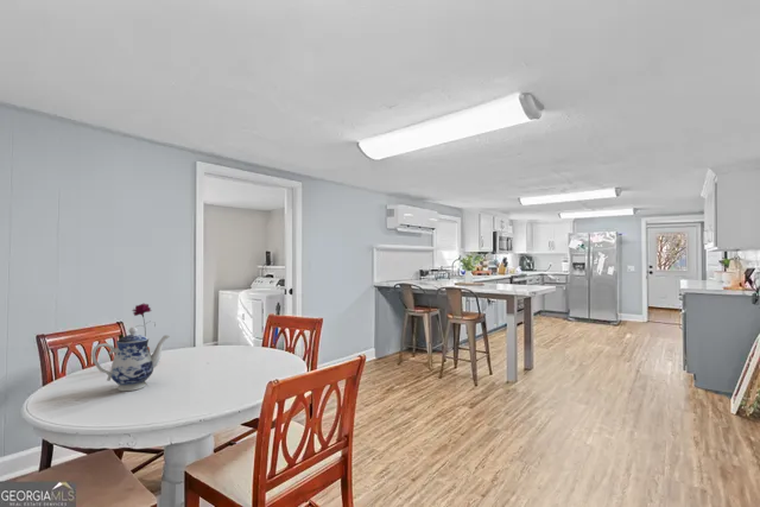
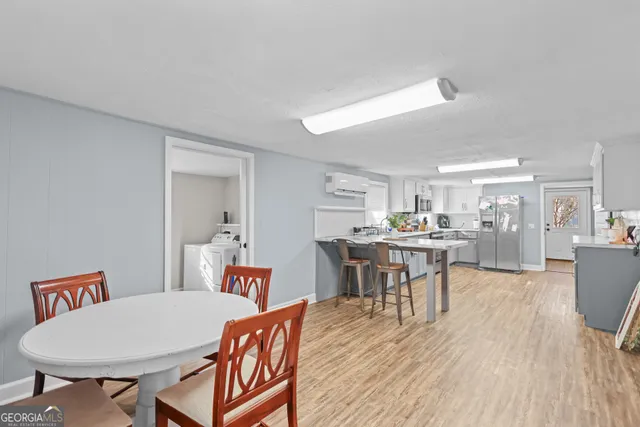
- flower (145, 334)
- teapot (132, 356)
